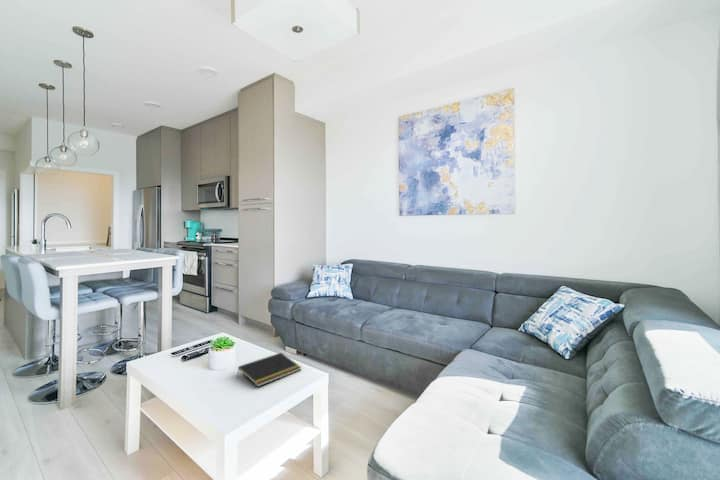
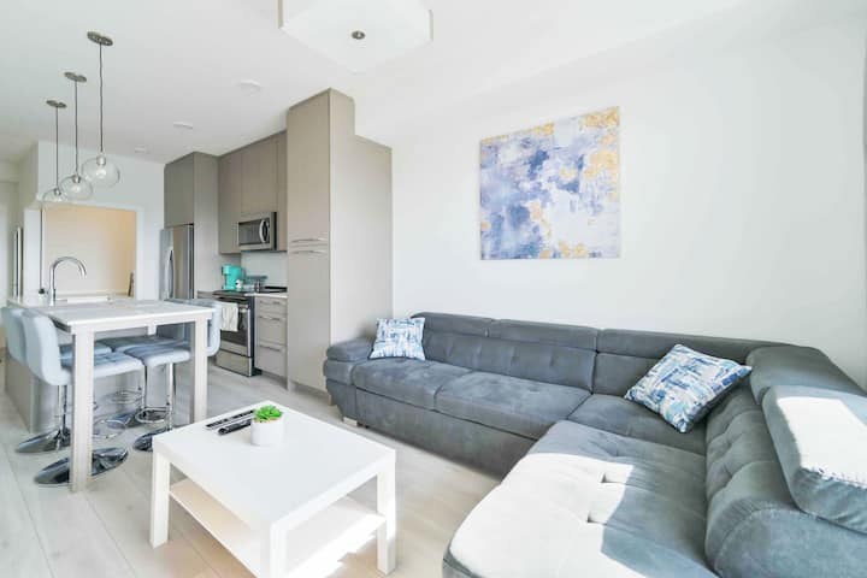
- notepad (270, 368)
